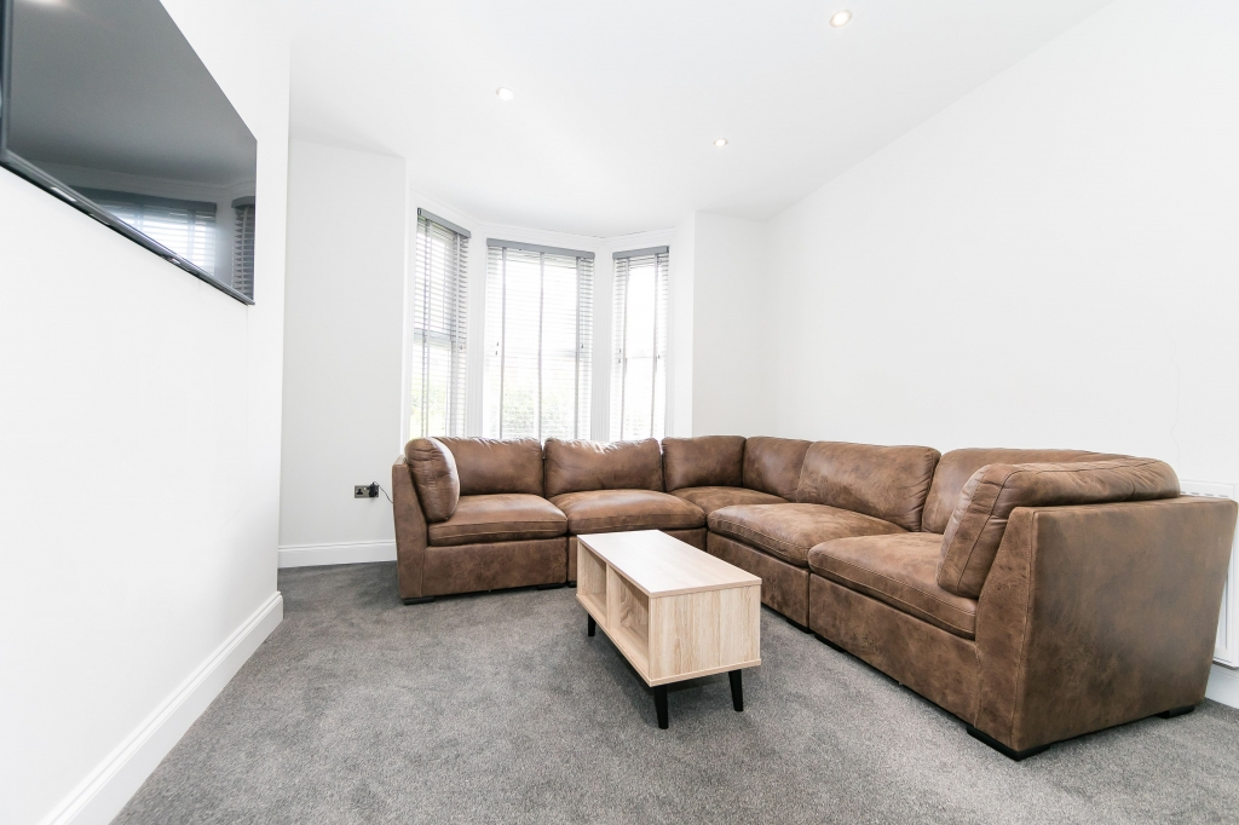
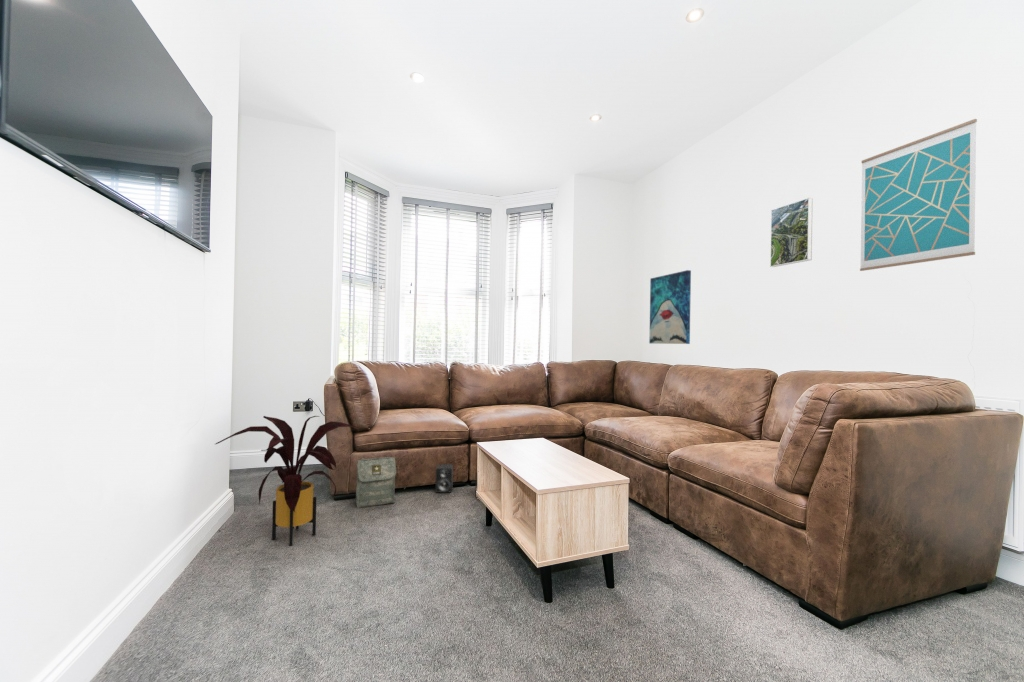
+ wall art (912, 202)
+ house plant (288, 478)
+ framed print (790, 233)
+ wall art (668, 309)
+ bag (375, 479)
+ speaker (476, 481)
